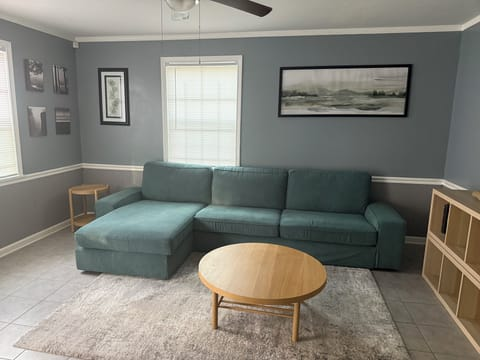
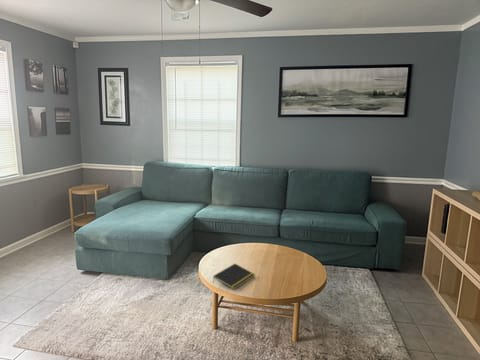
+ notepad (234, 275)
